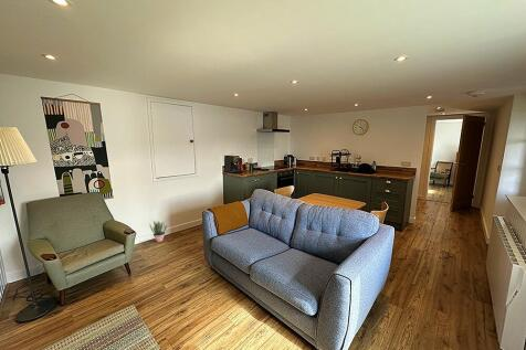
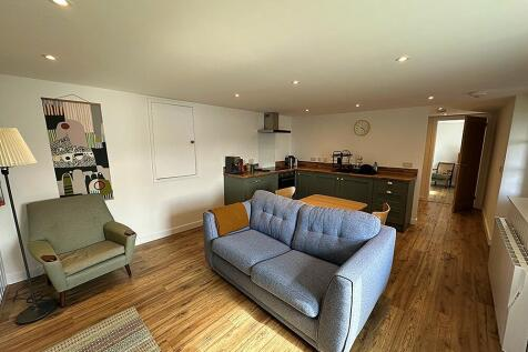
- potted plant (158, 230)
